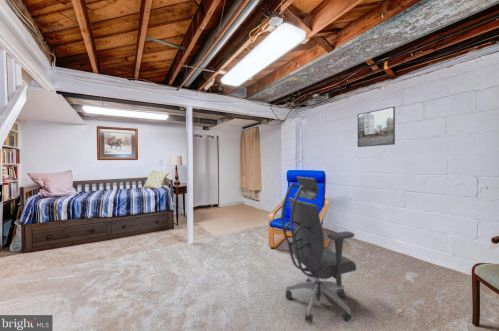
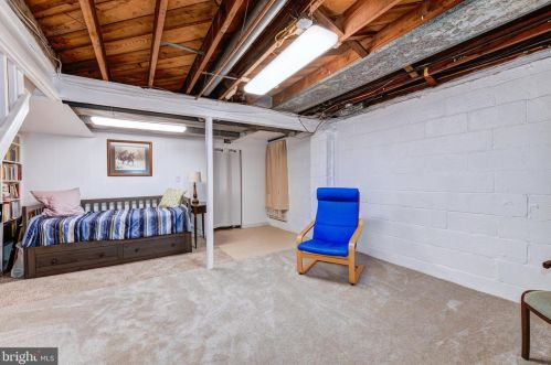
- office chair (316, 240)
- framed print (374, 128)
